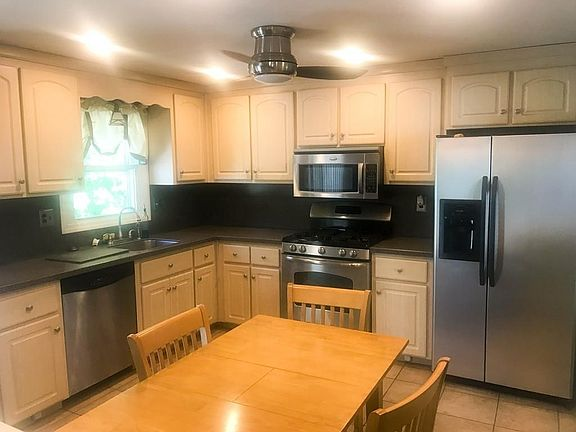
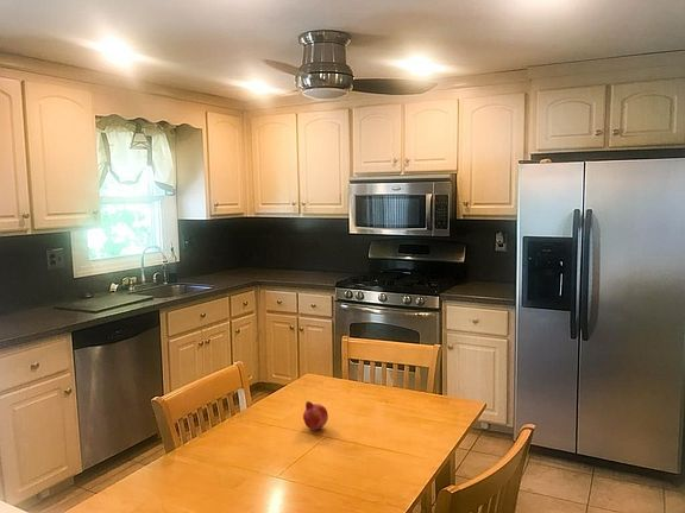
+ fruit (315, 414)
